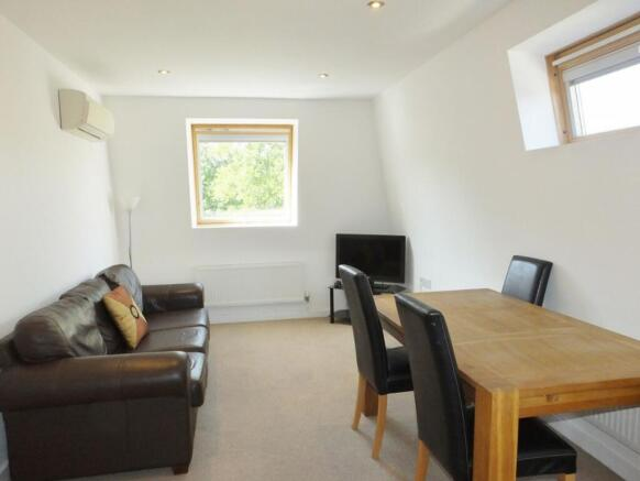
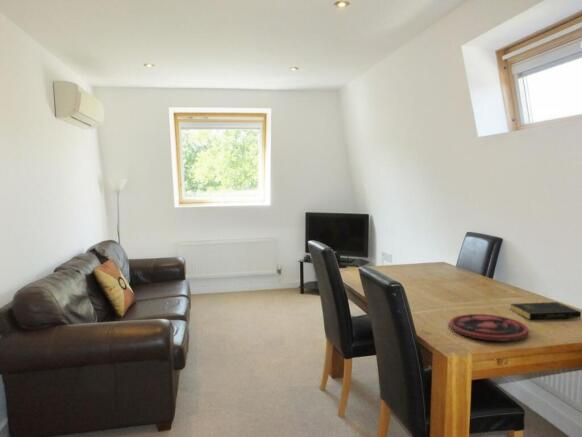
+ book (545, 310)
+ plate (487, 325)
